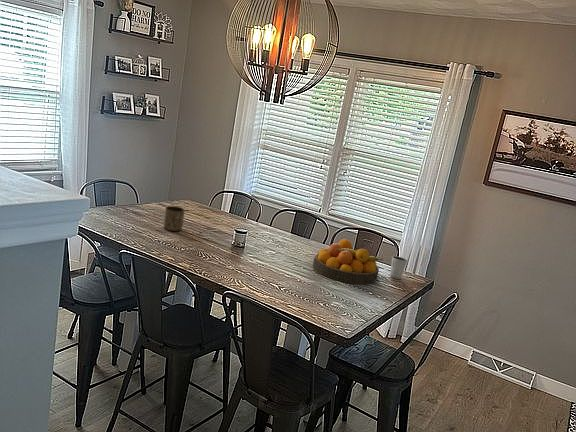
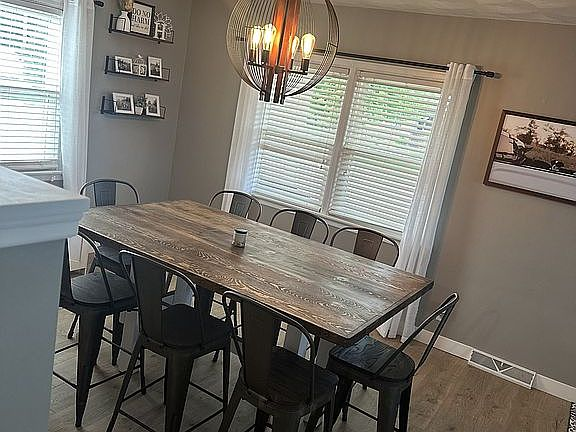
- fruit bowl (347, 258)
- cup (173, 218)
- dixie cup (397, 267)
